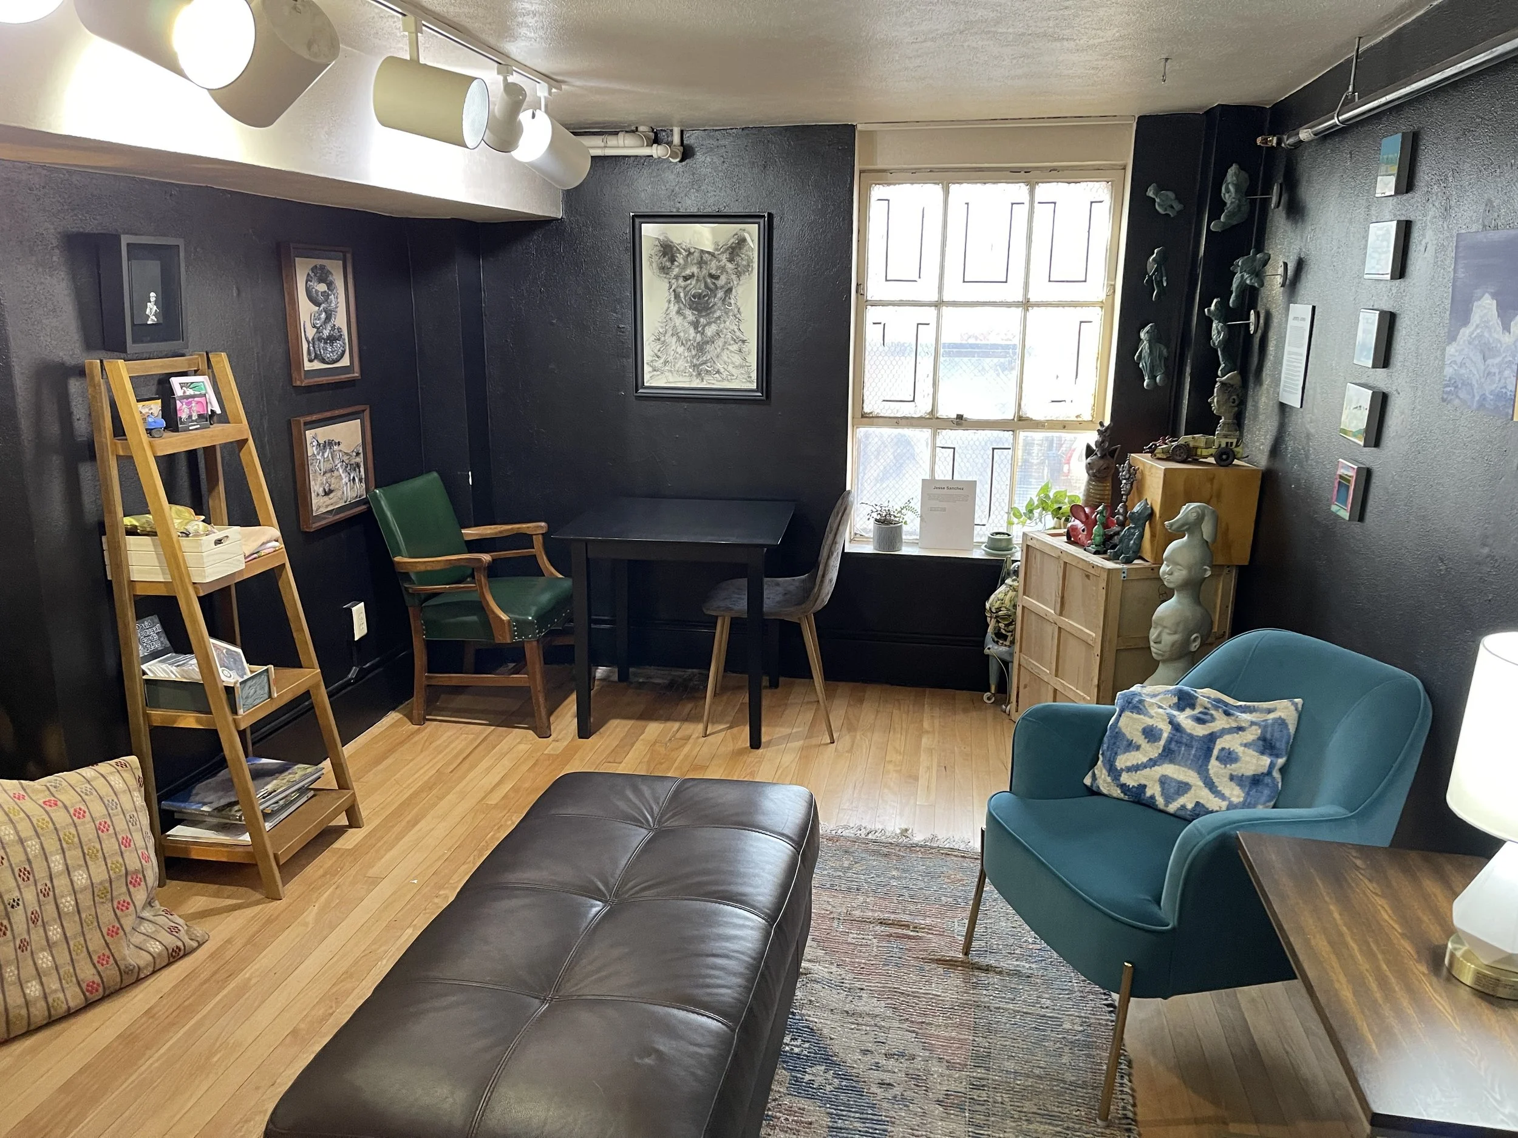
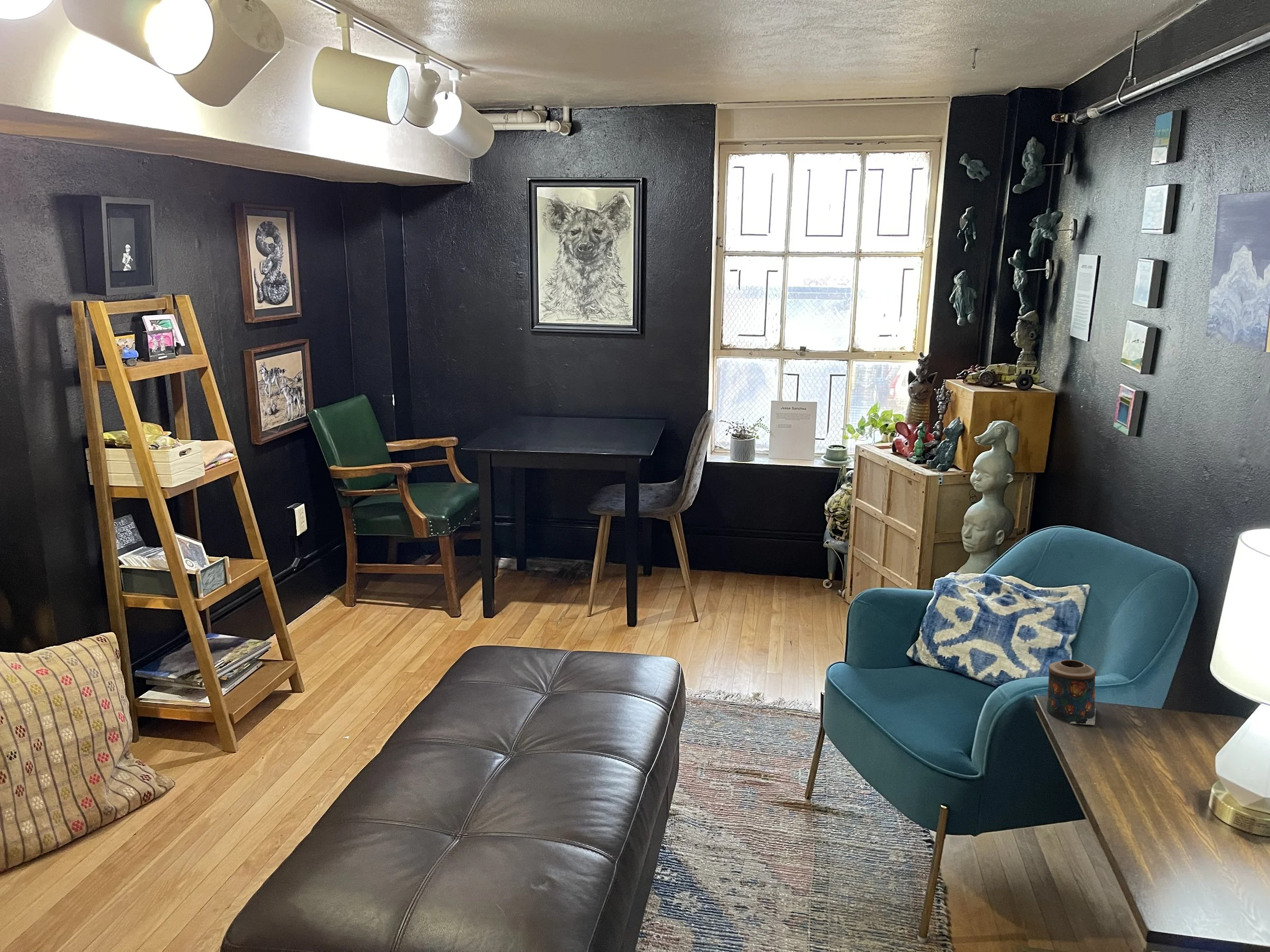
+ candle (1078, 688)
